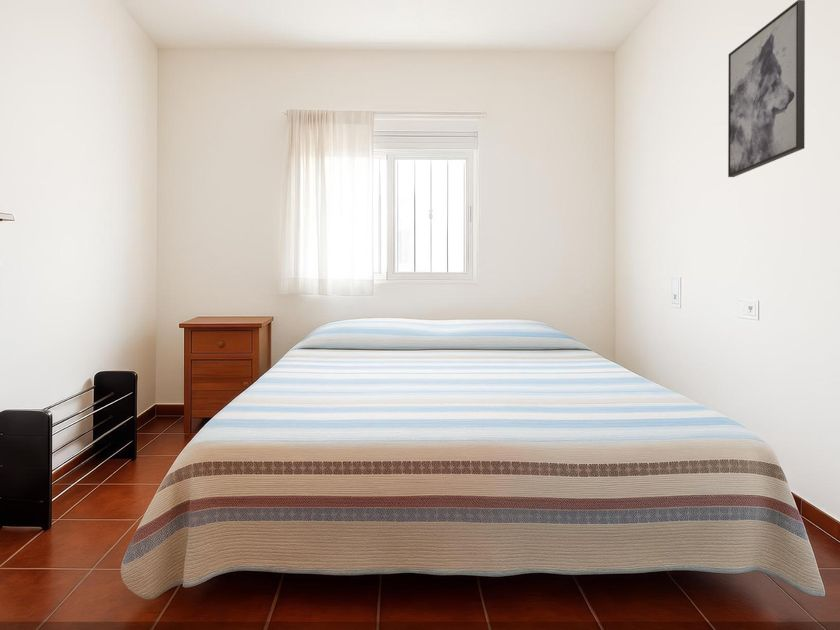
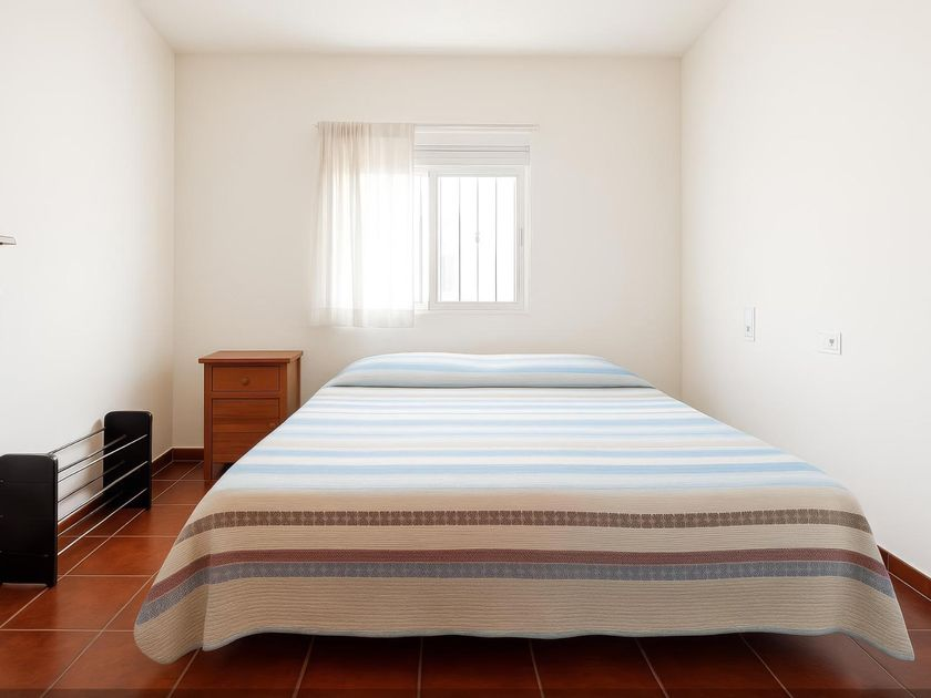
- wall art (762, 96)
